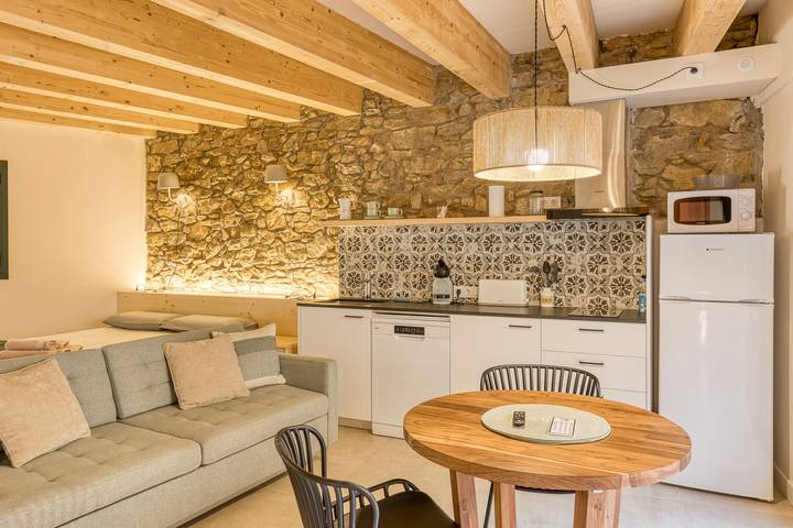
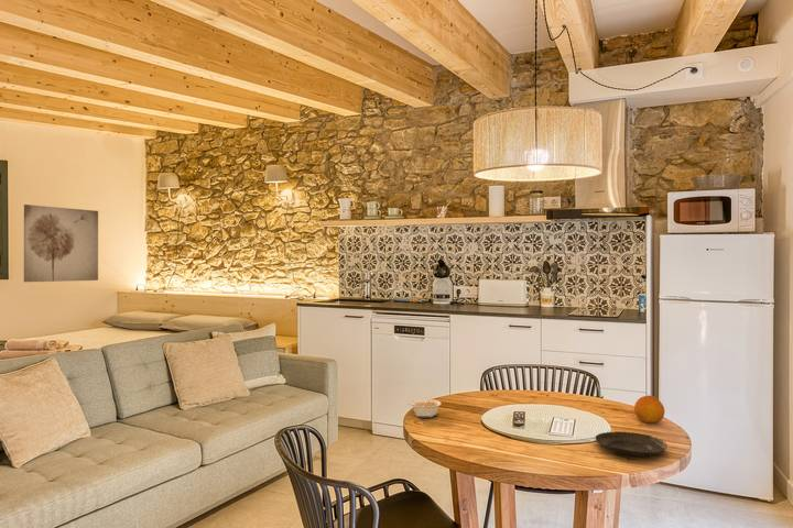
+ fruit (649, 408)
+ tart tin (630, 444)
+ wall art (63, 244)
+ legume (425, 408)
